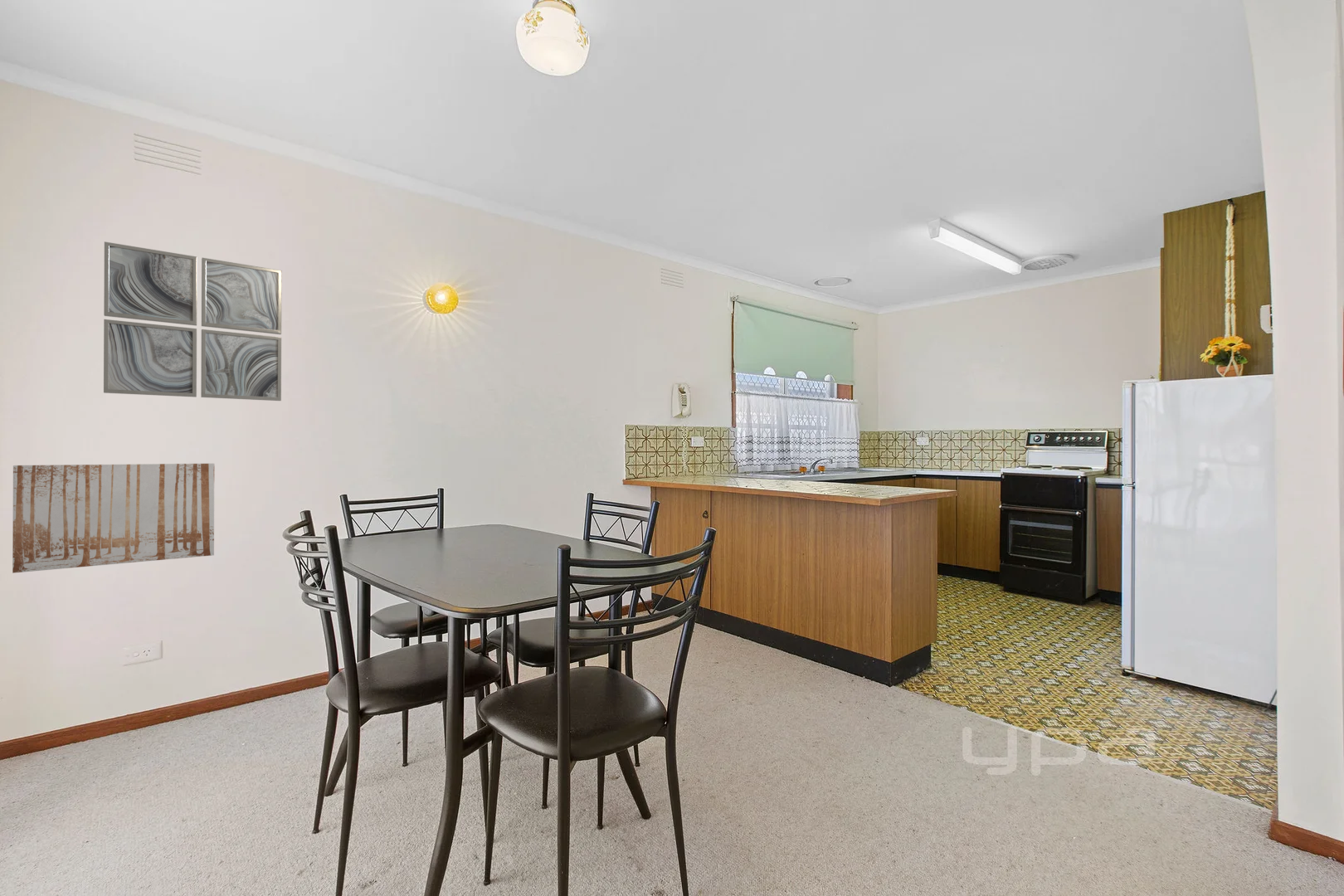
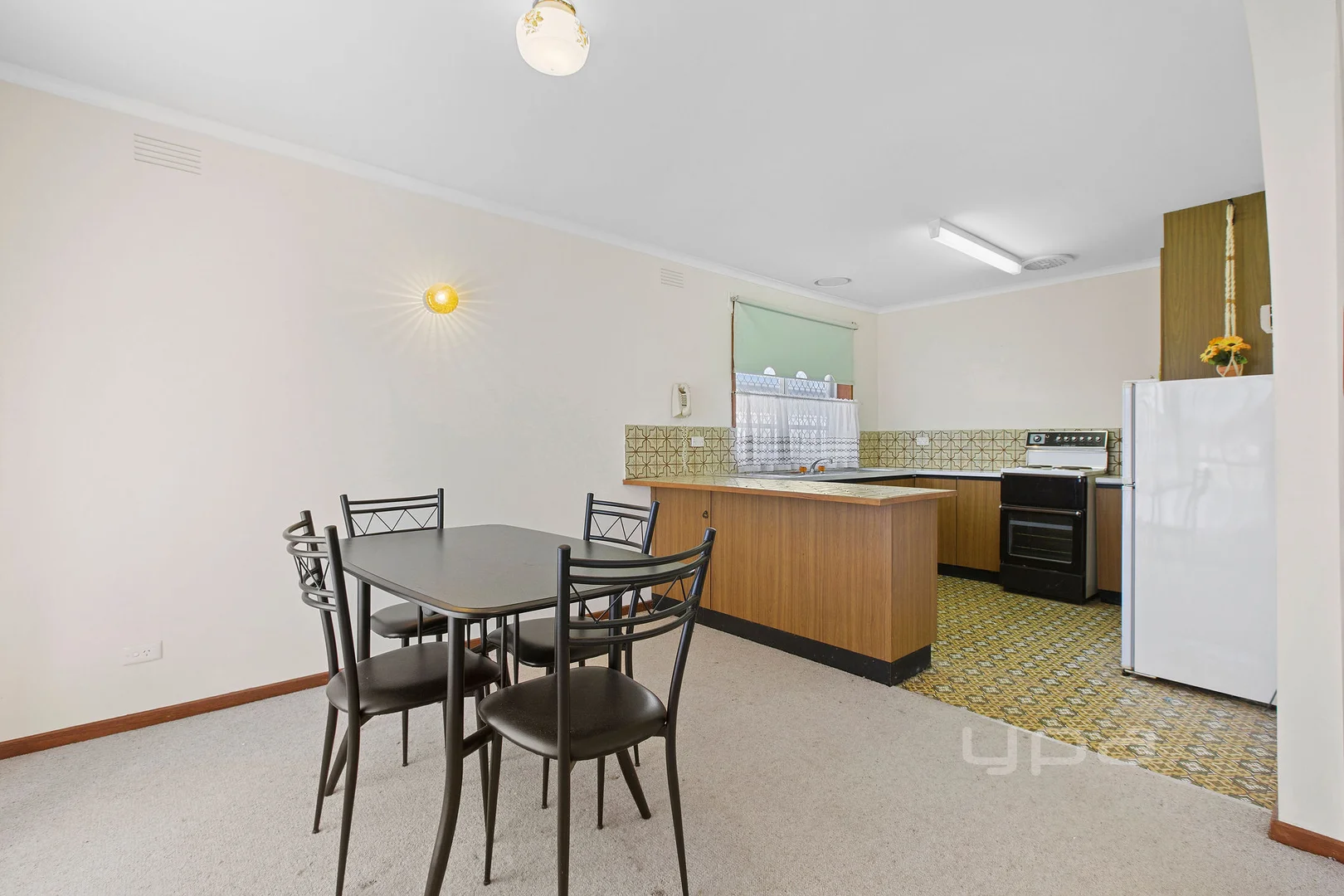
- wall art (196, 329)
- wall art (121, 514)
